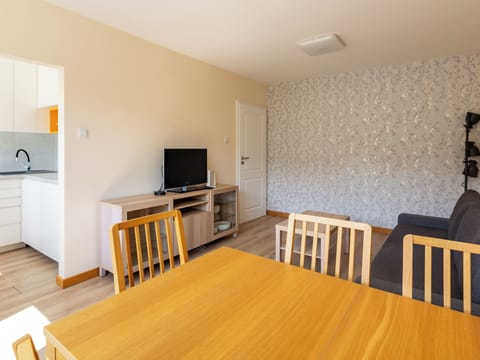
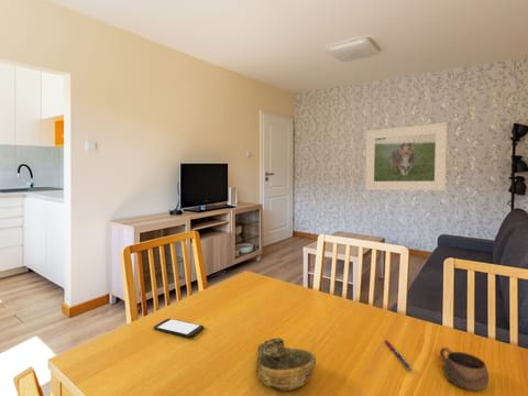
+ smartphone (178, 327)
+ pen (397, 353)
+ cup (461, 366)
+ decorative bowl (277, 358)
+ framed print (403, 158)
